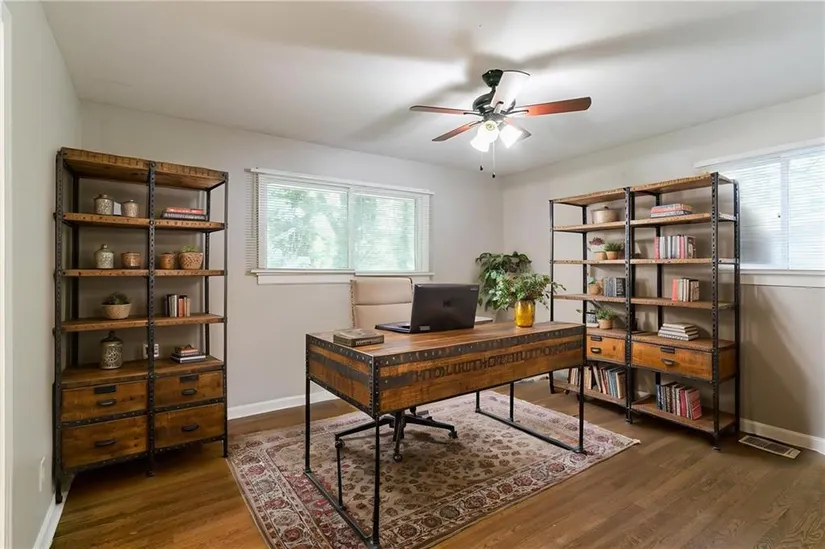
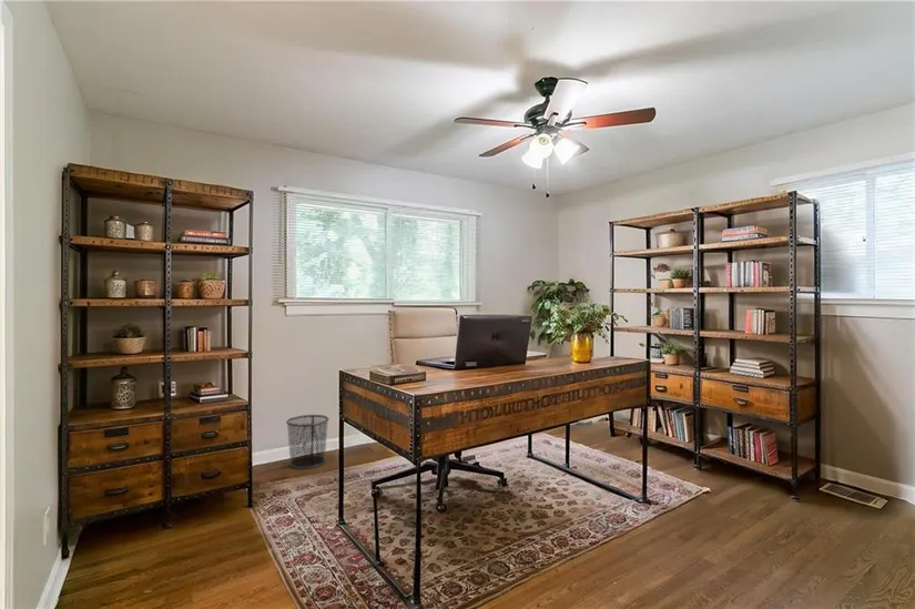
+ waste bin (308, 440)
